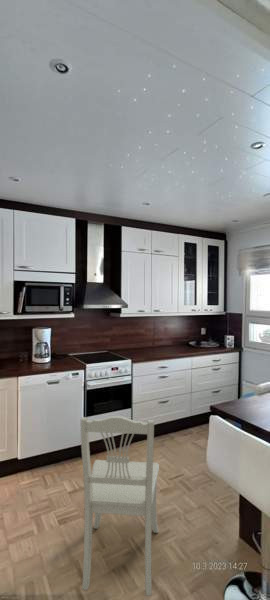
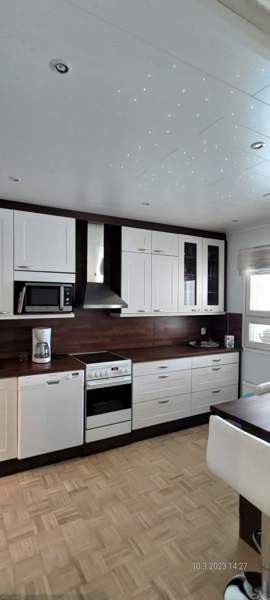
- dining chair (122, 480)
